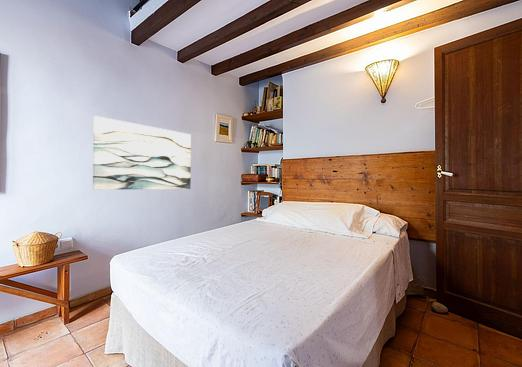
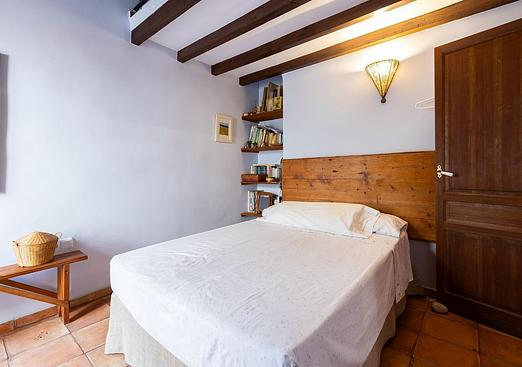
- wall art (149, 157)
